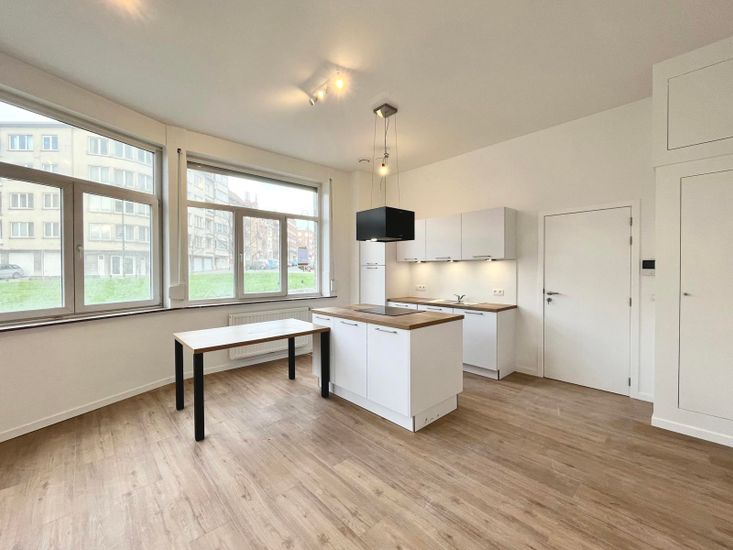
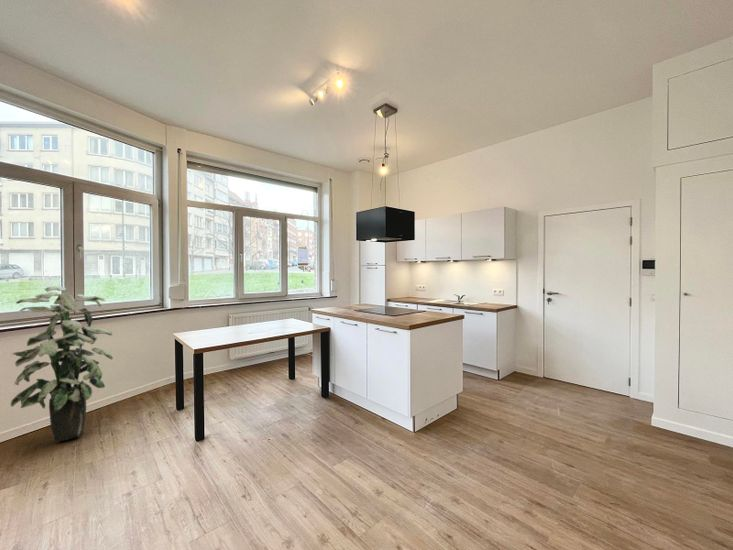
+ indoor plant (62, 361)
